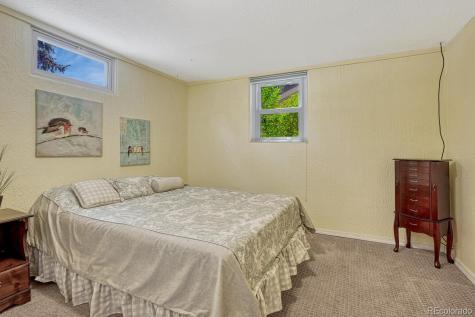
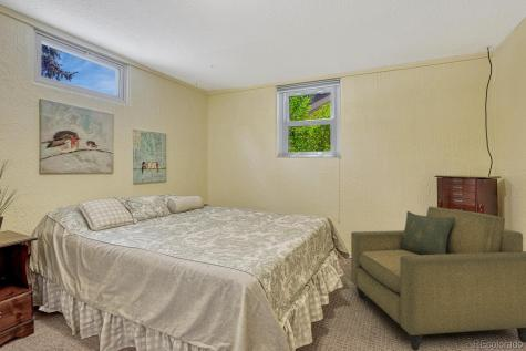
+ armchair (429, 262)
